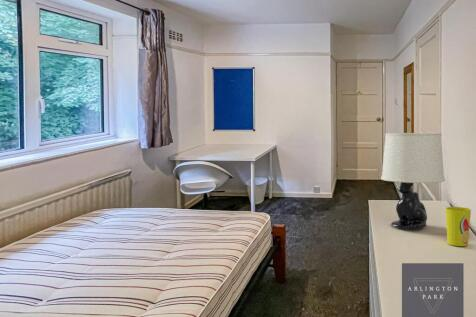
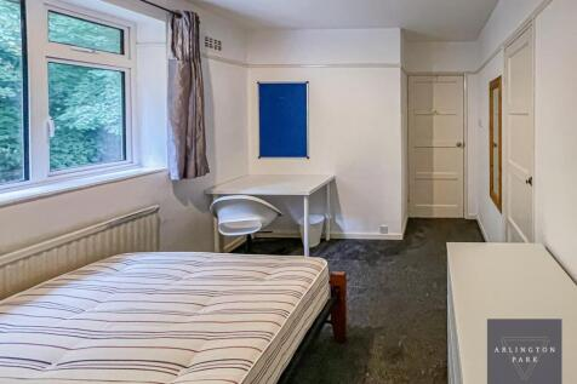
- table lamp (412, 180)
- cup (457, 226)
